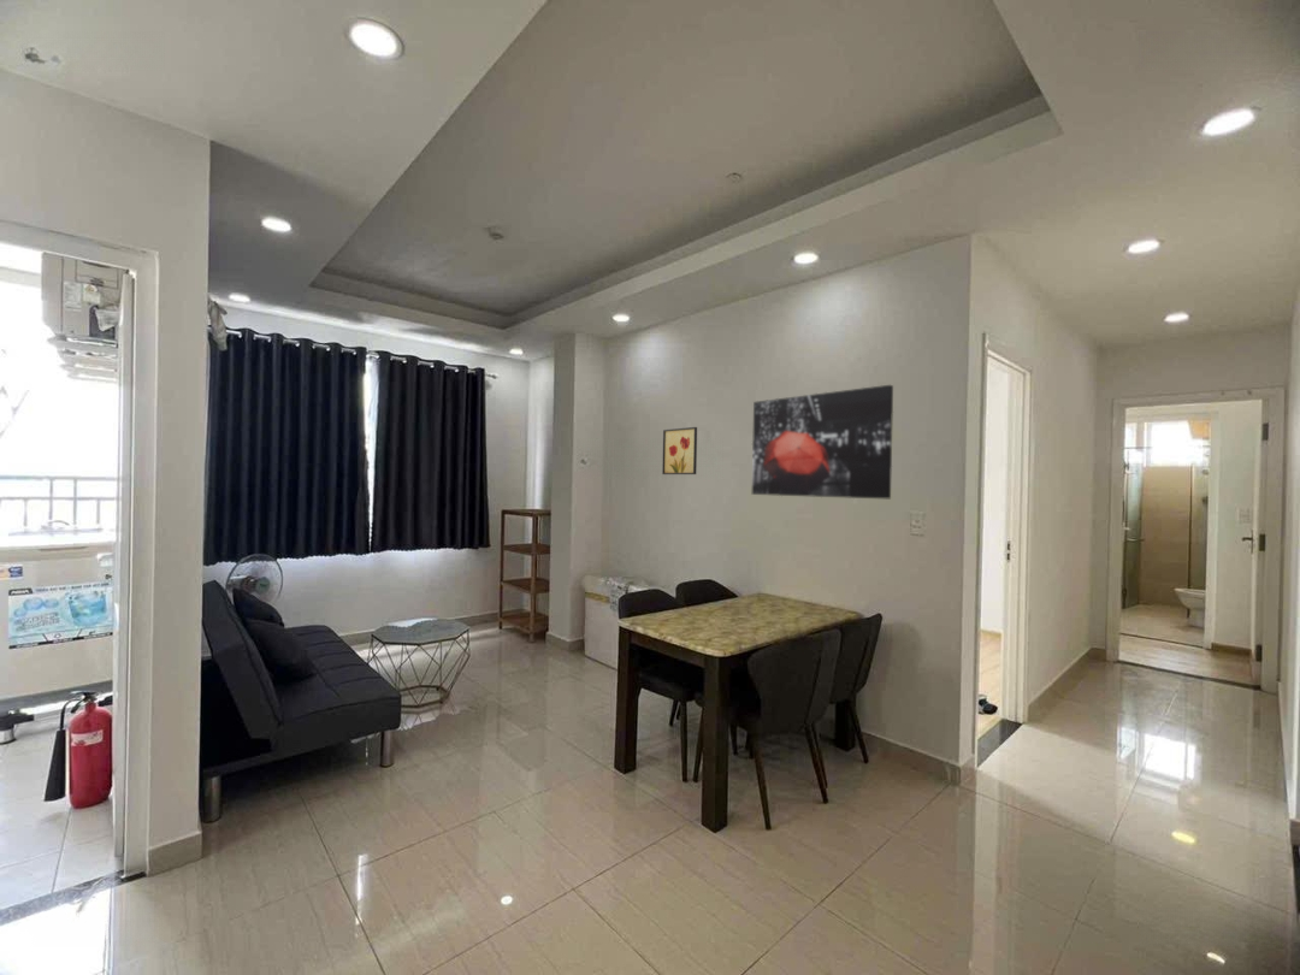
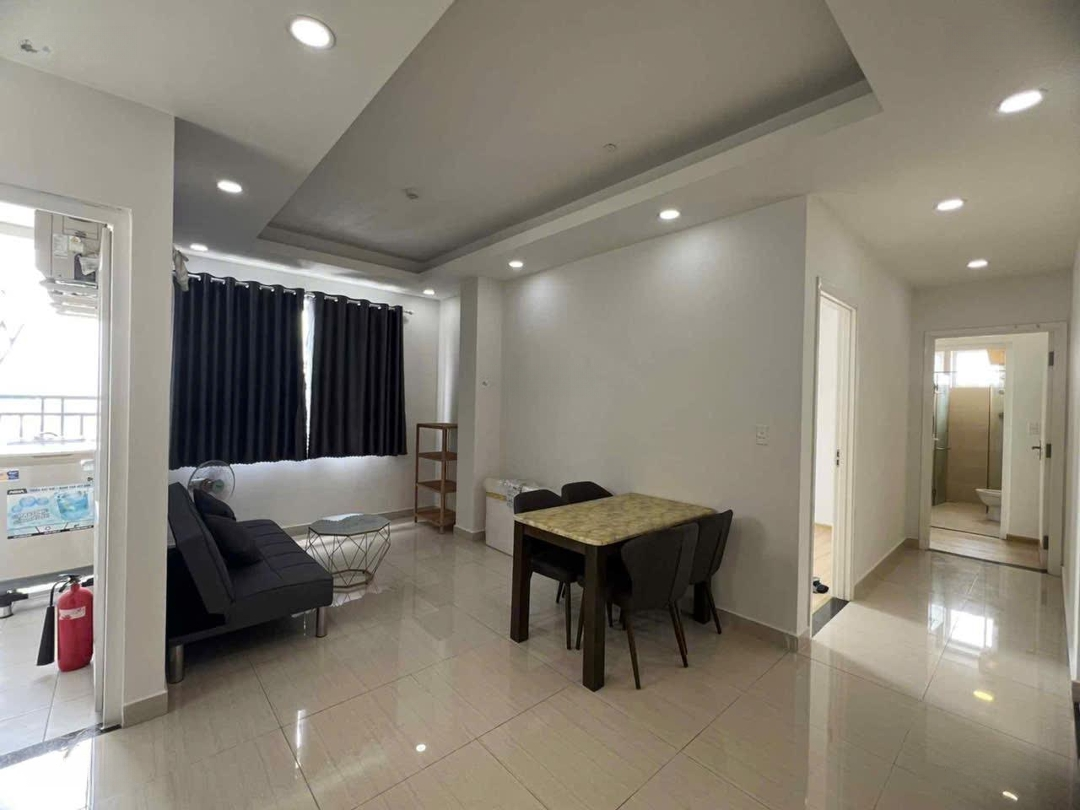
- wall art (815, 445)
- wall art (679, 451)
